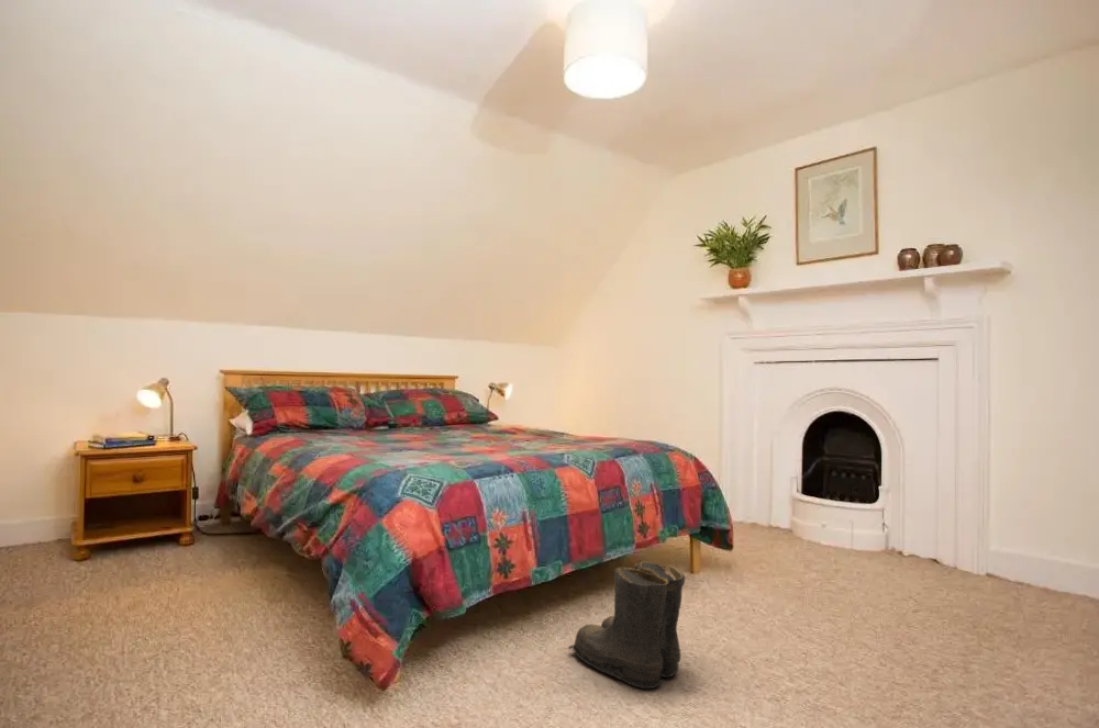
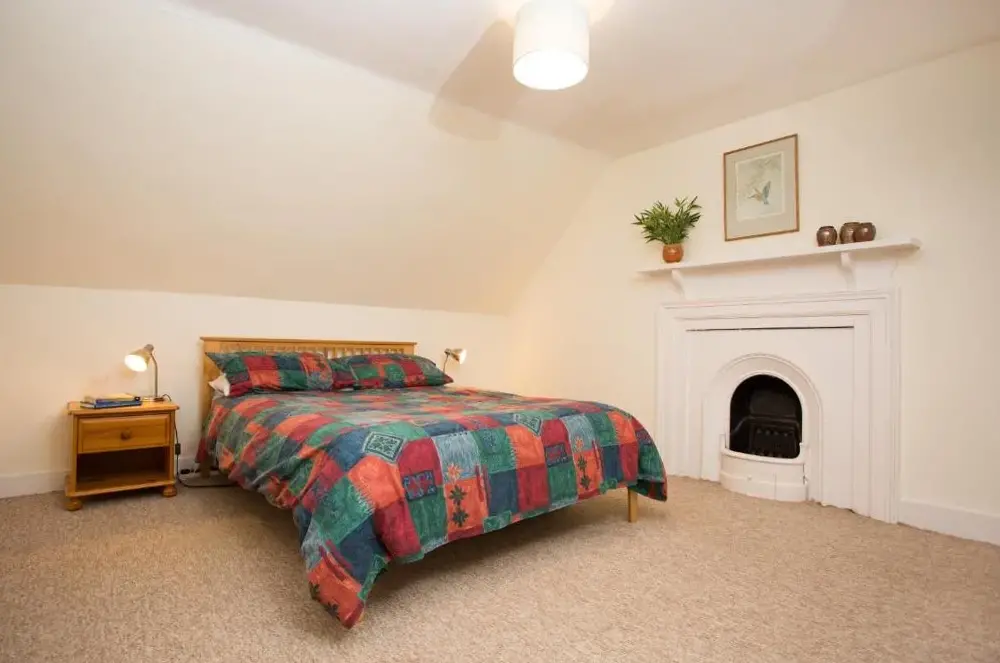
- boots (629, 612)
